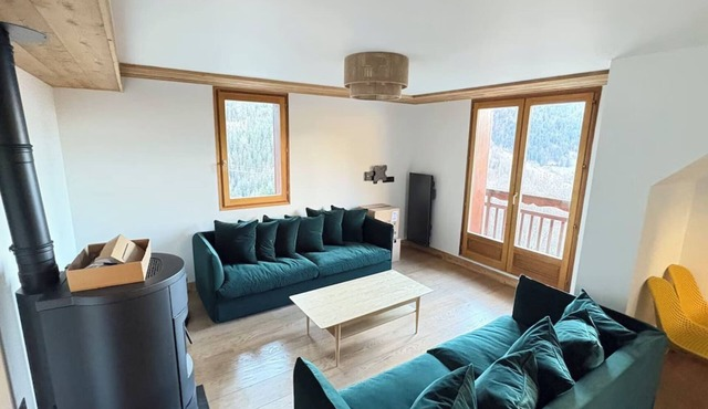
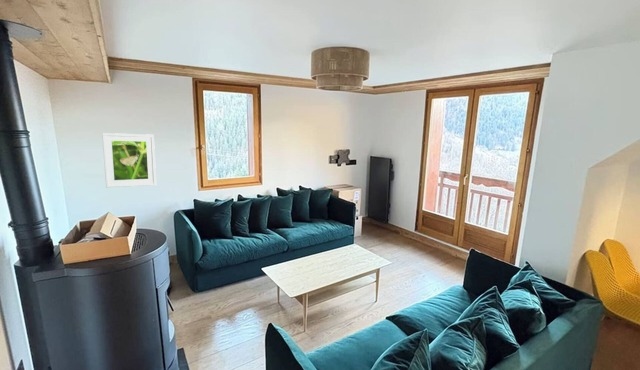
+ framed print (130, 160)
